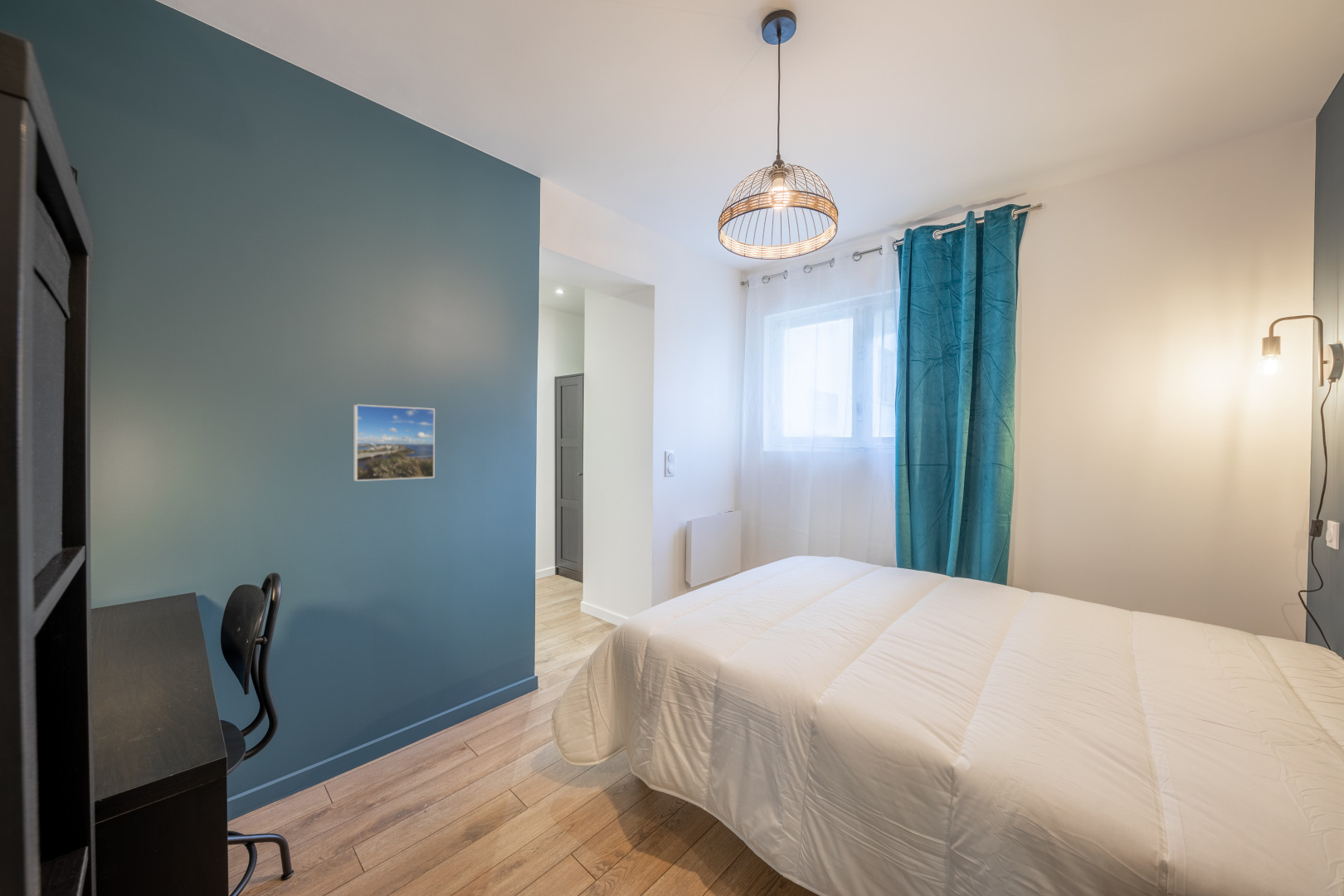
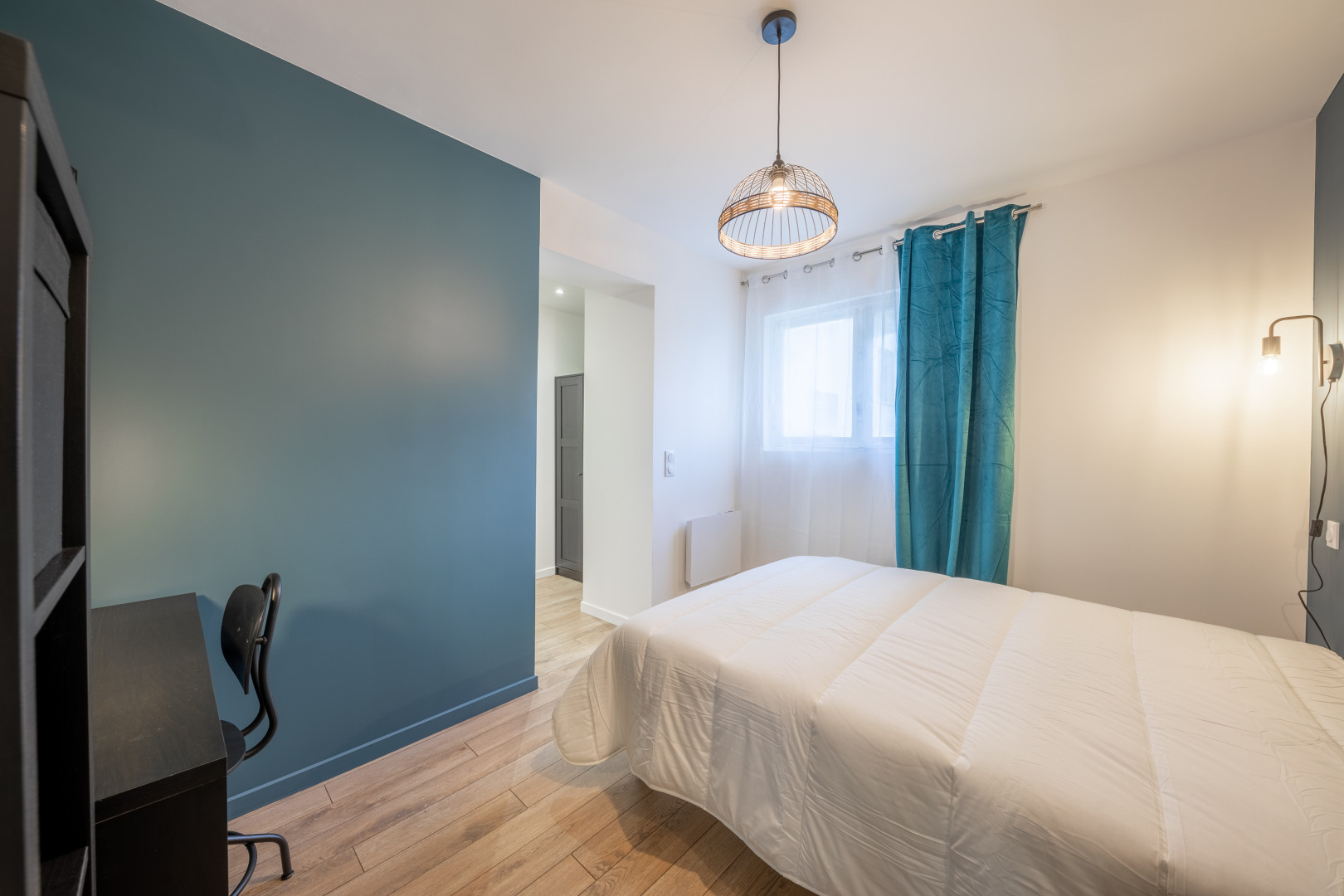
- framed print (396, 442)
